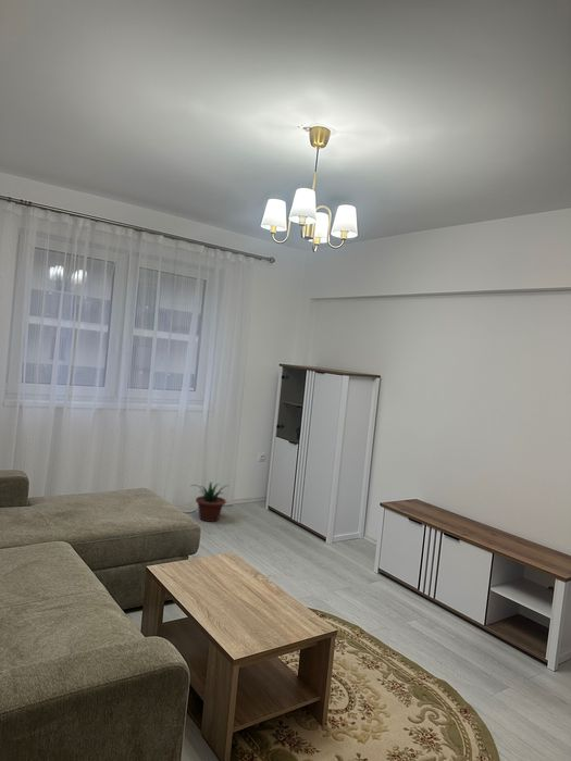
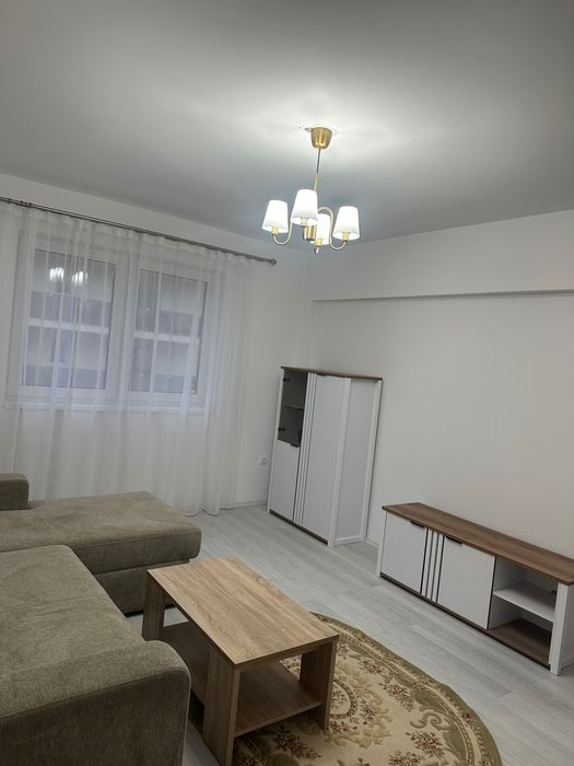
- potted plant (208, 501)
